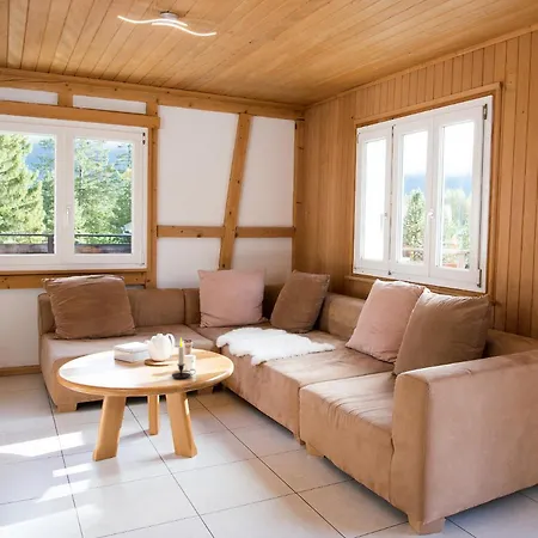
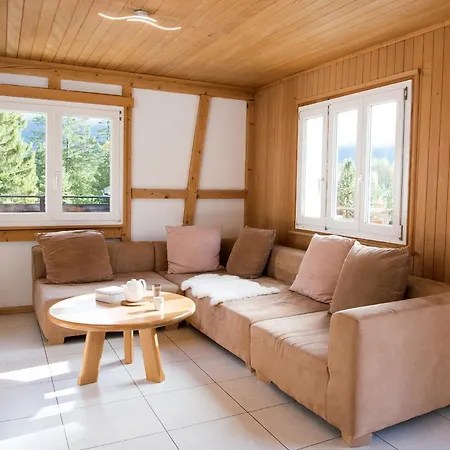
- candle (182, 356)
